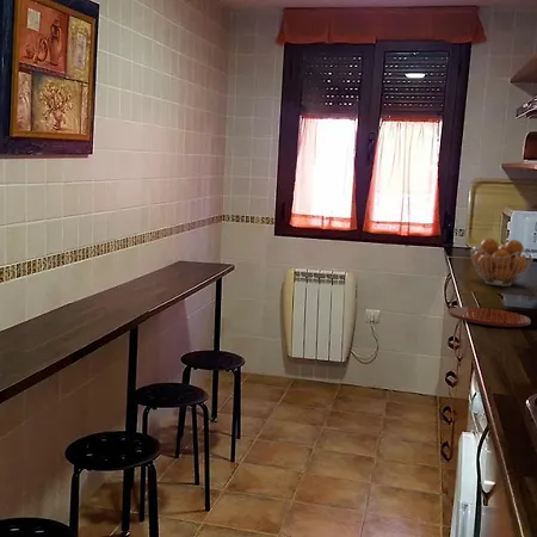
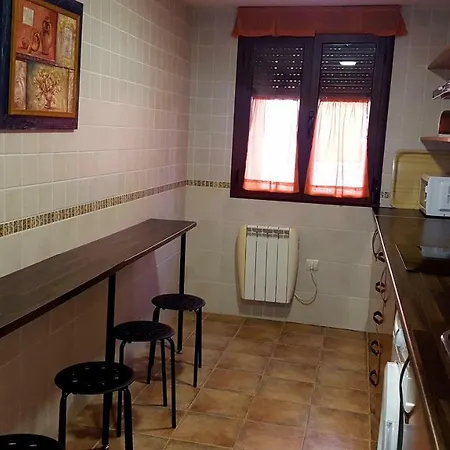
- plate (488, 316)
- fruit basket (500, 261)
